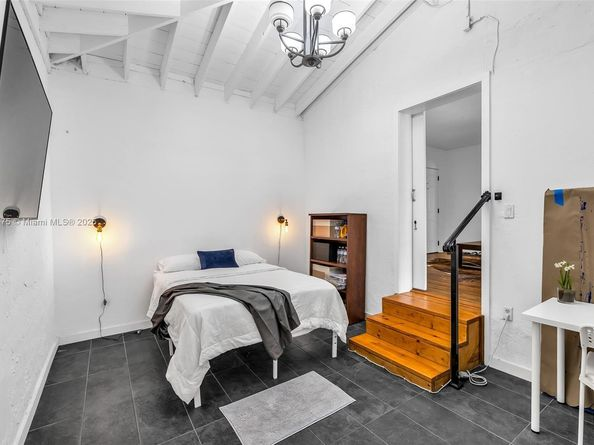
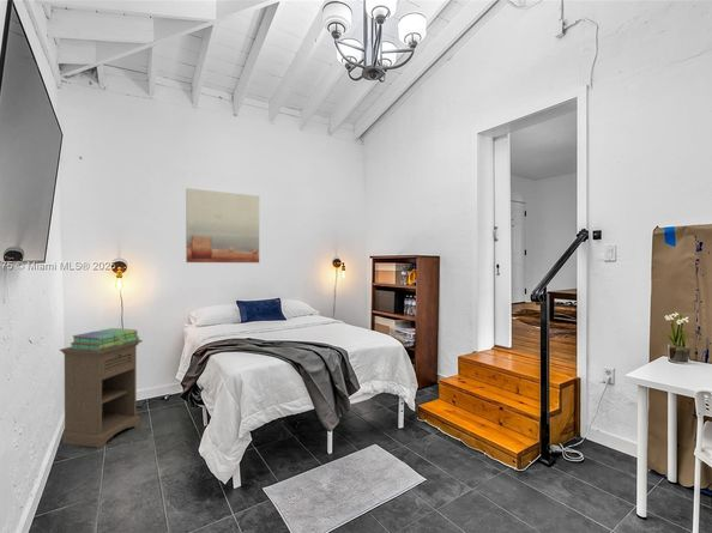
+ nightstand (103, 388)
+ wall art (224, 228)
+ stack of books (105, 338)
